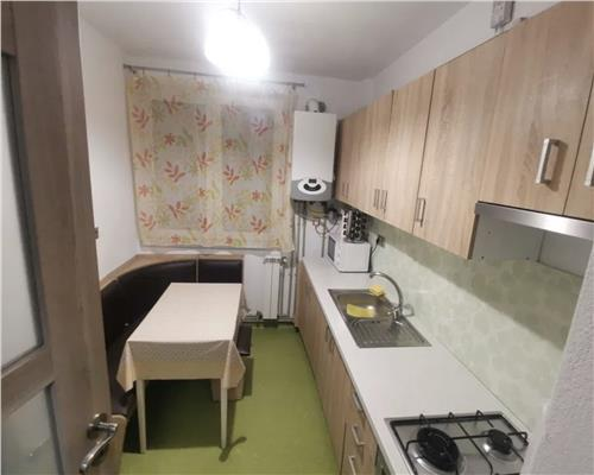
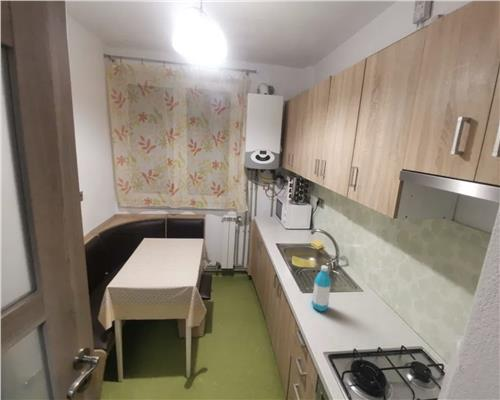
+ water bottle (322, 287)
